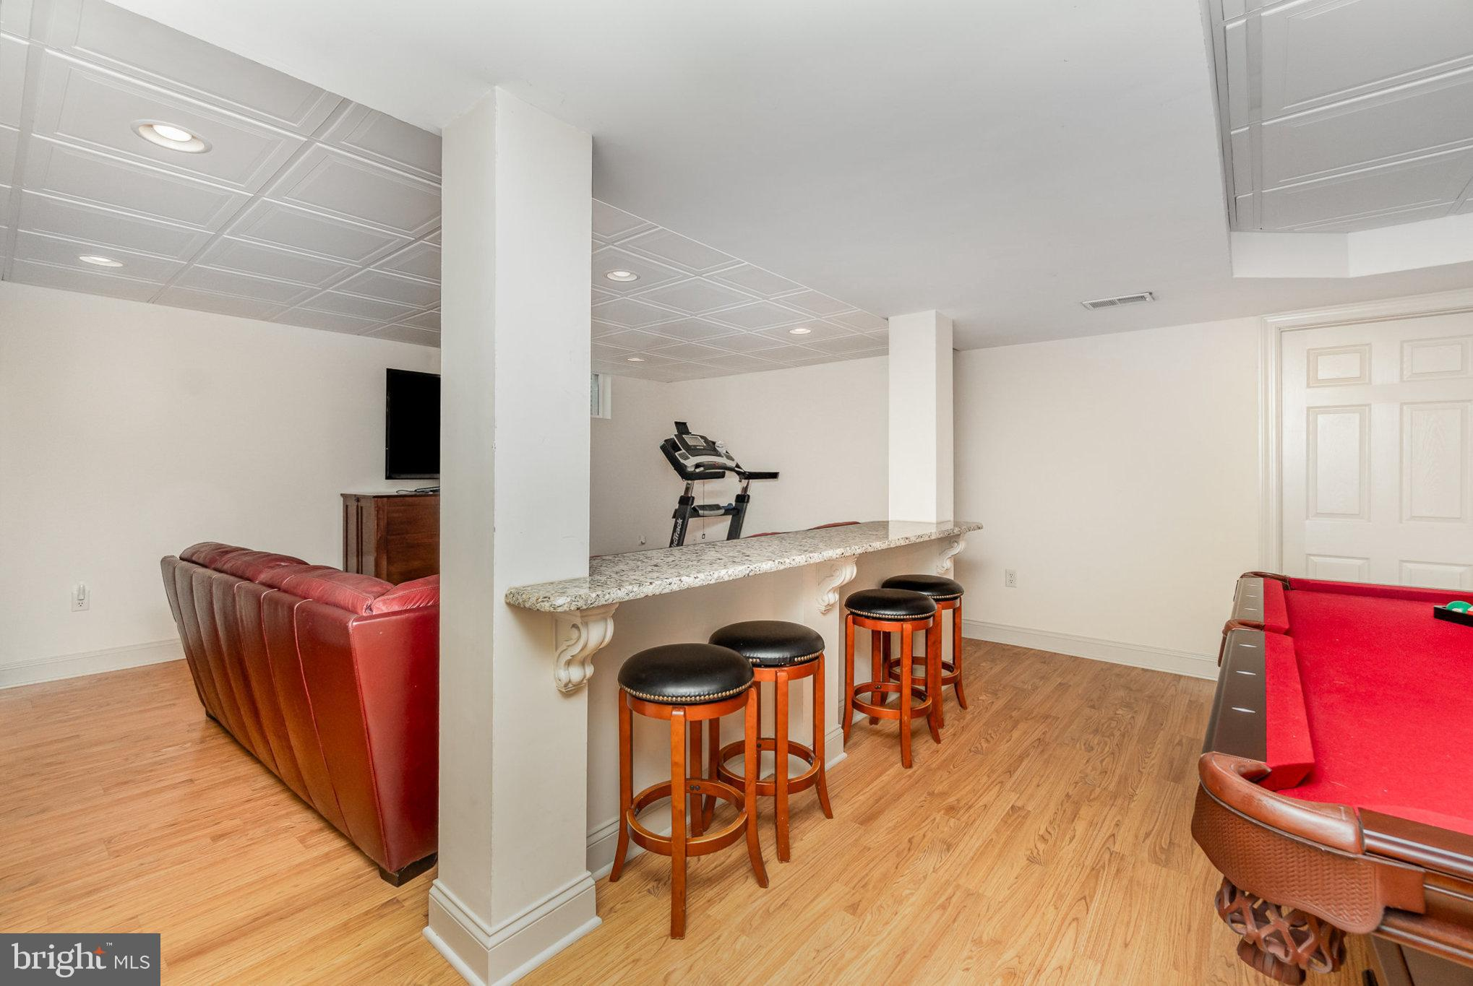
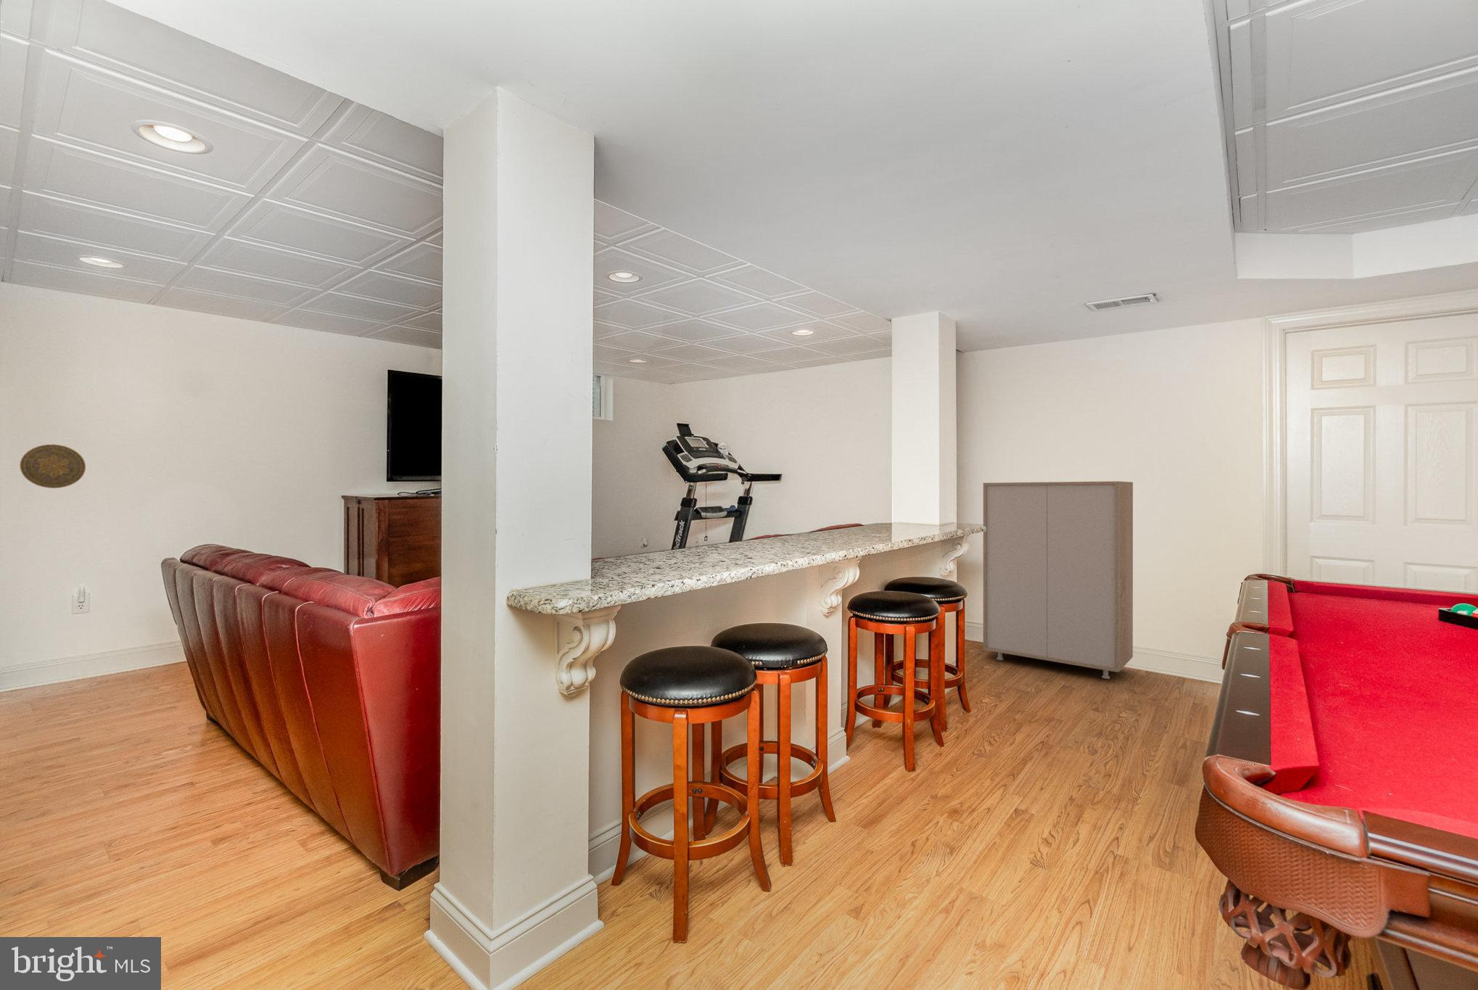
+ storage cabinet (1057, 572)
+ decorative plate (53, 465)
